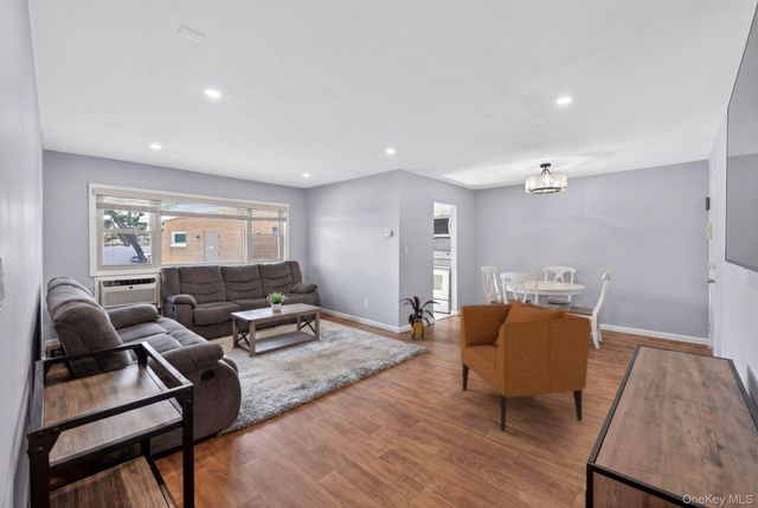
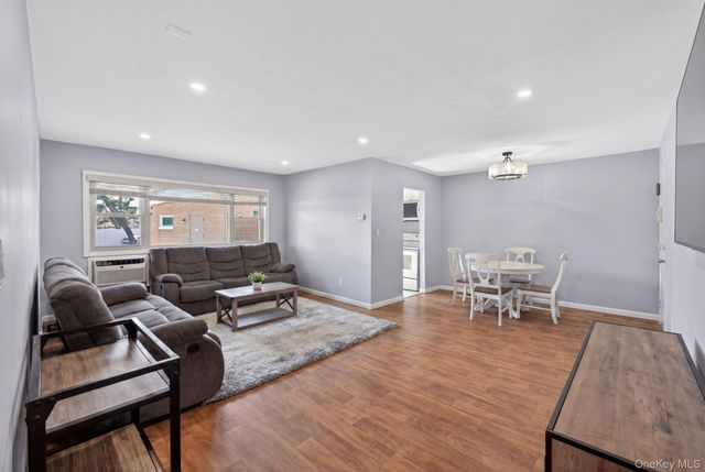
- armchair (520, 354)
- house plant (416, 317)
